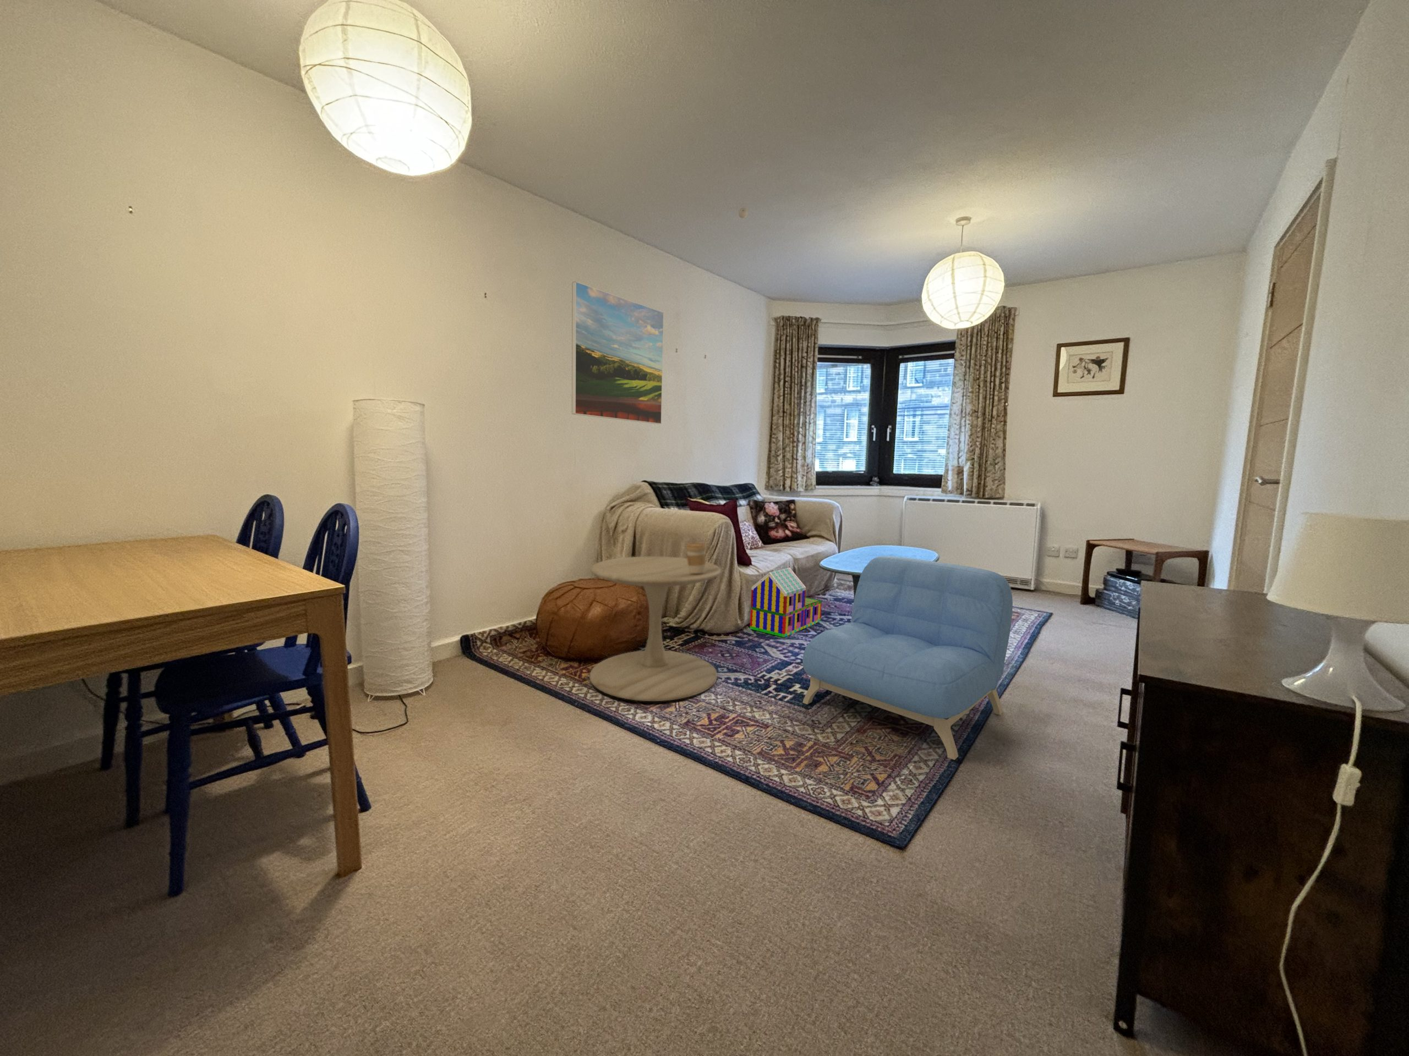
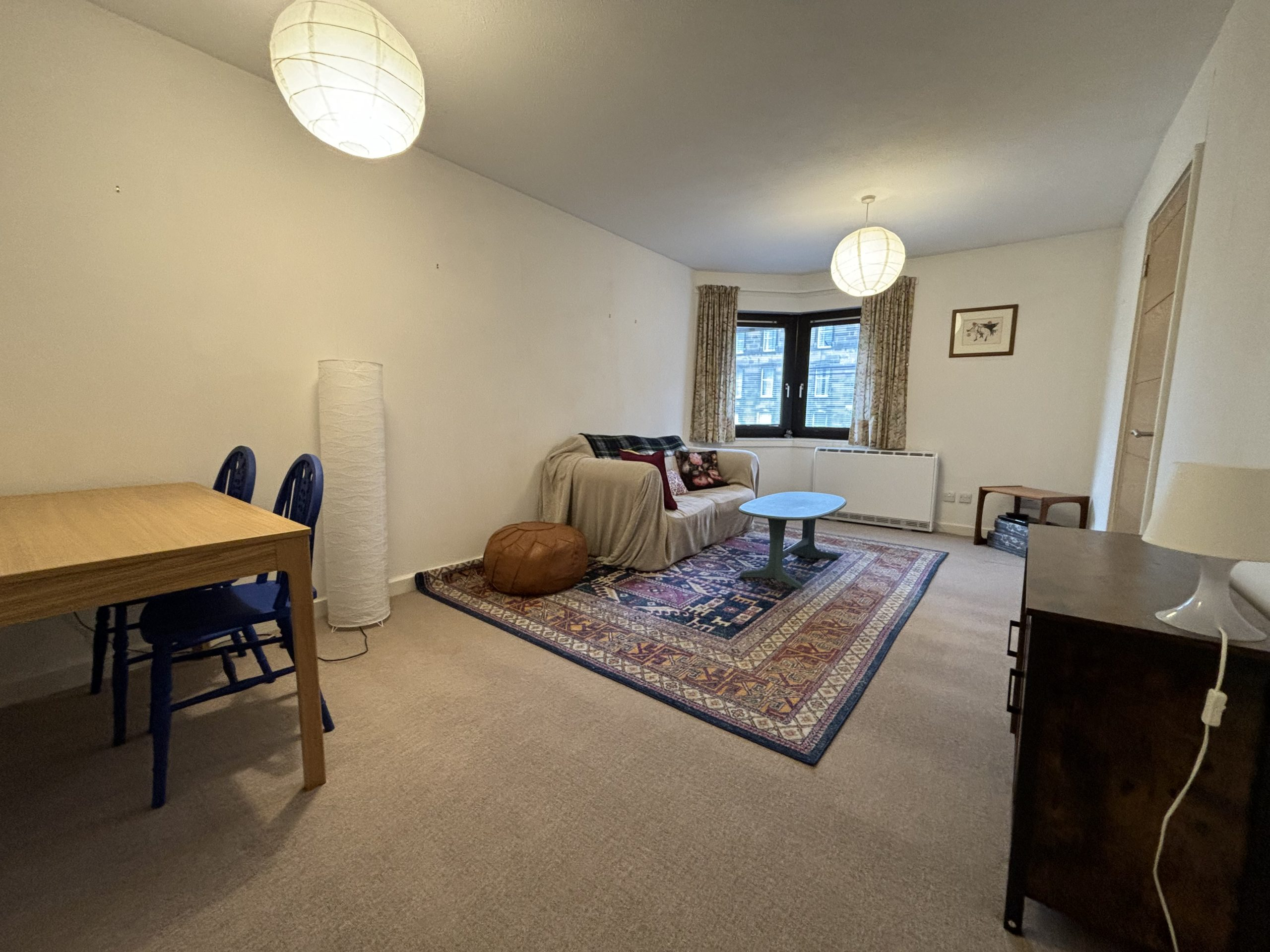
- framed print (621, 359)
- side table (655, 621)
- coffee cup (698, 557)
- eyeball (742, 213)
- armchair (905, 639)
- toy house (788, 596)
